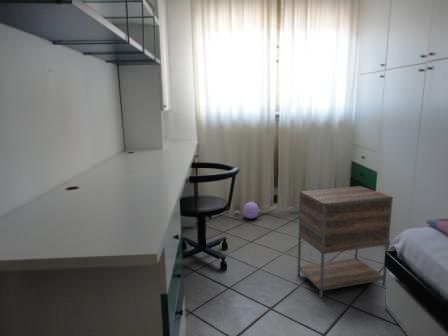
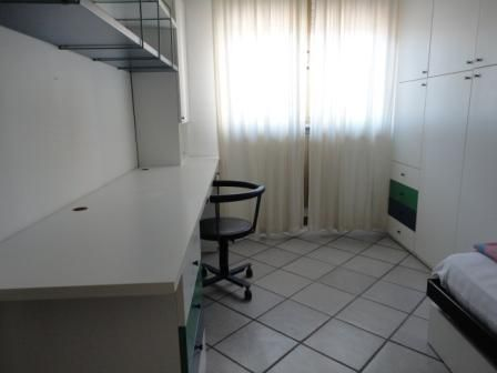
- nightstand (340, 237)
- ball (250, 210)
